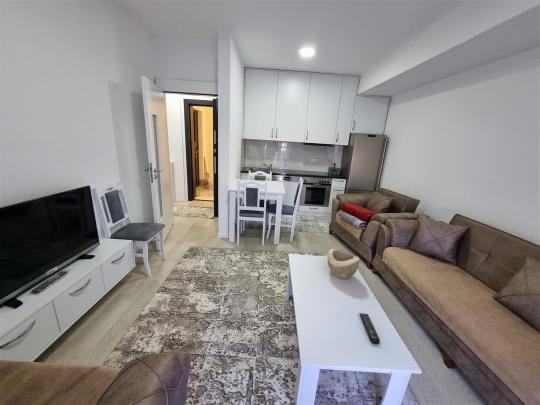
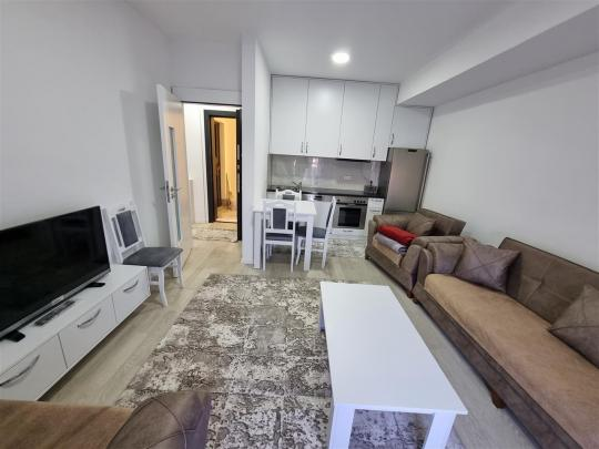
- remote control (368, 326)
- decorative bowl (342, 264)
